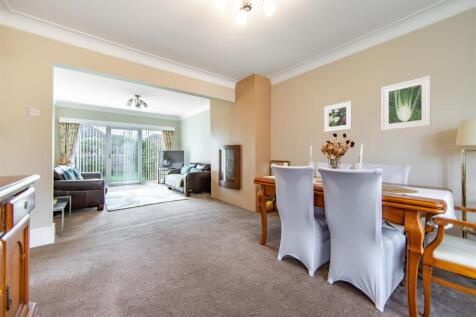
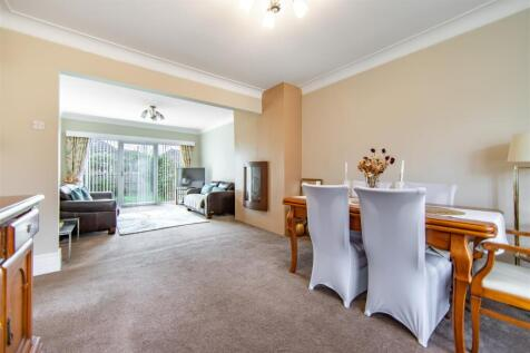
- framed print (404, 105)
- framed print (337, 117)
